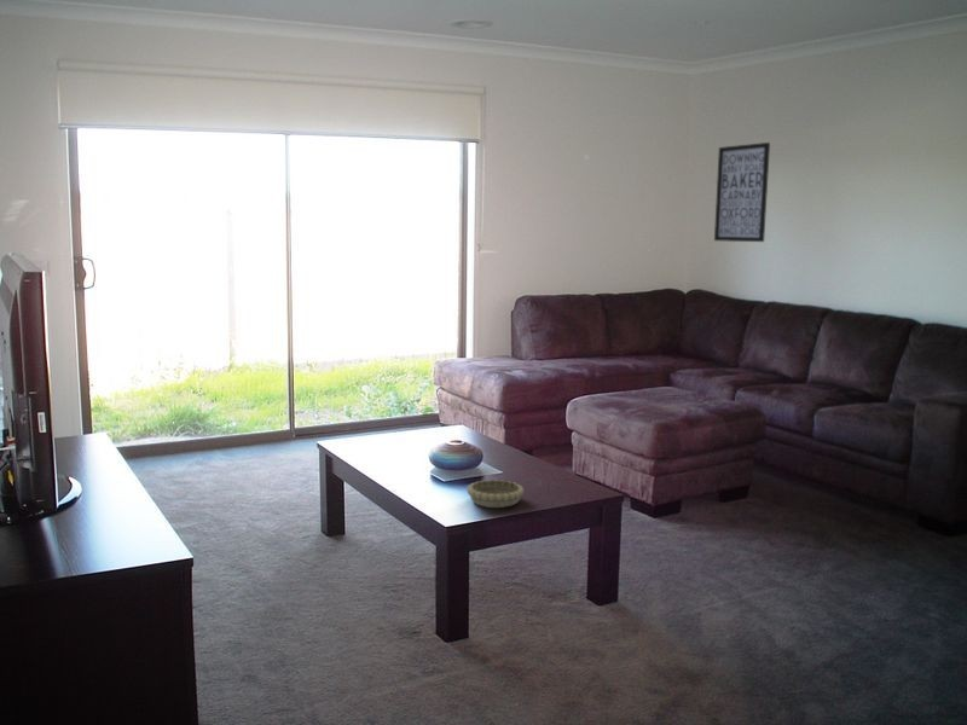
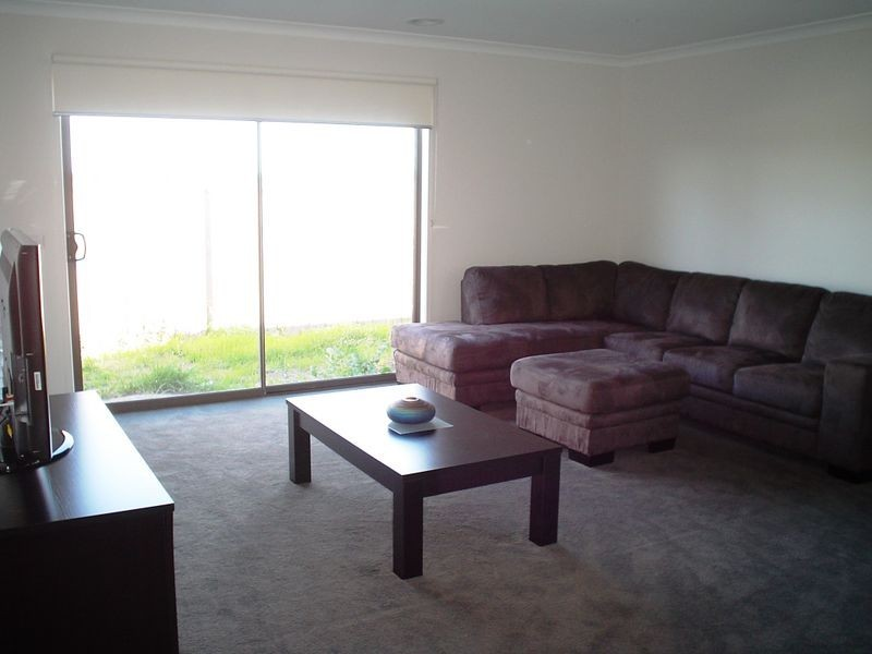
- wall art (741, 193)
- decorative bowl (494, 493)
